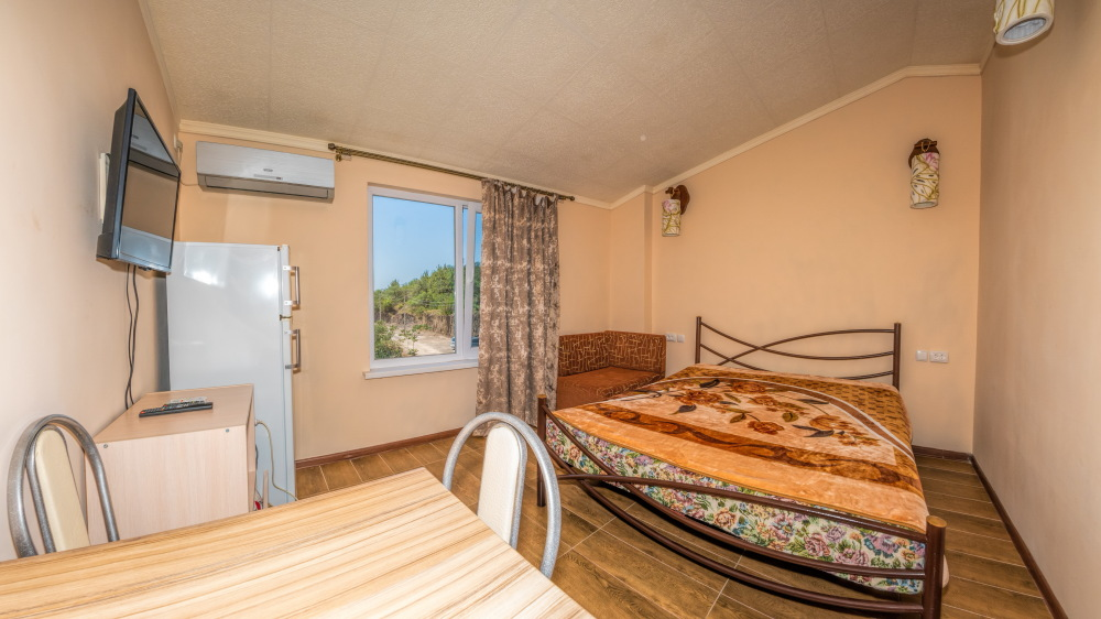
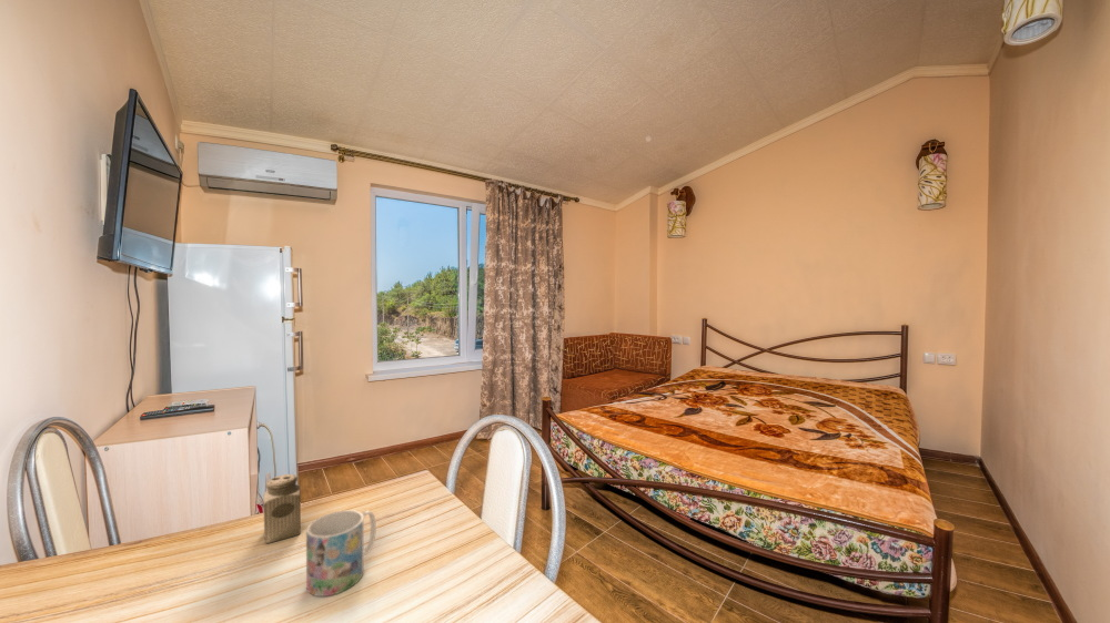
+ mug (340, 545)
+ salt shaker (282, 504)
